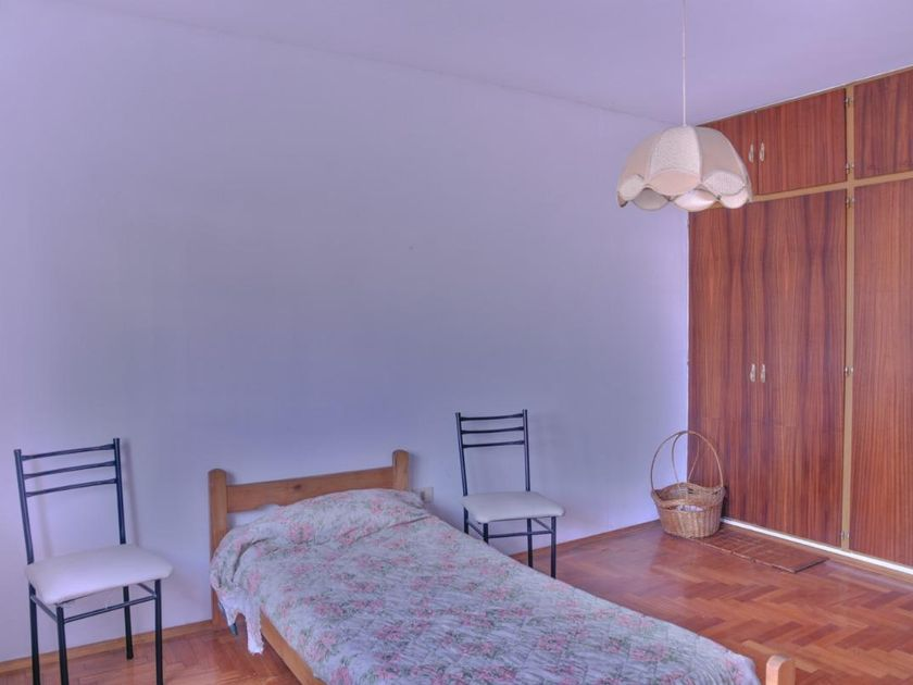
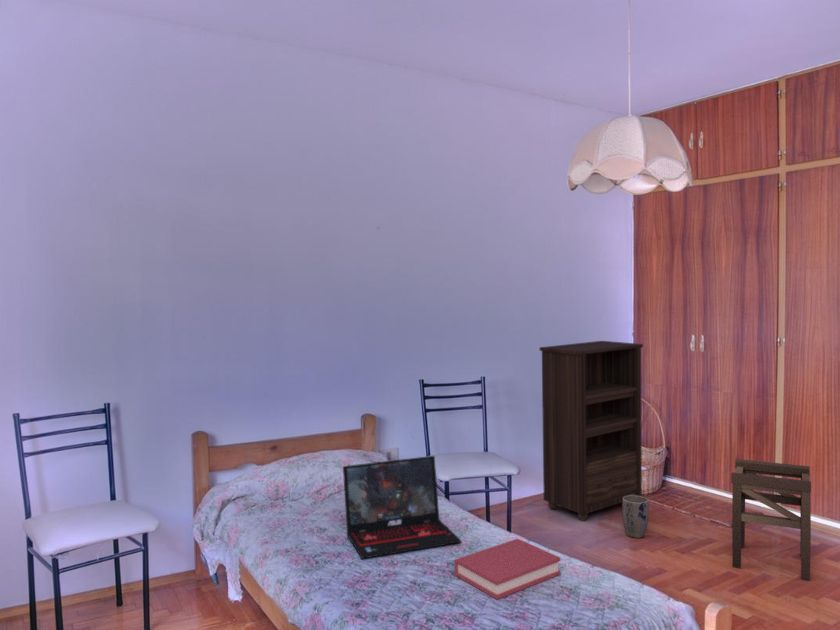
+ laptop (400, 504)
+ bookshelf (592, 426)
+ hardback book (507, 566)
+ plant pot (635, 516)
+ stool (770, 516)
